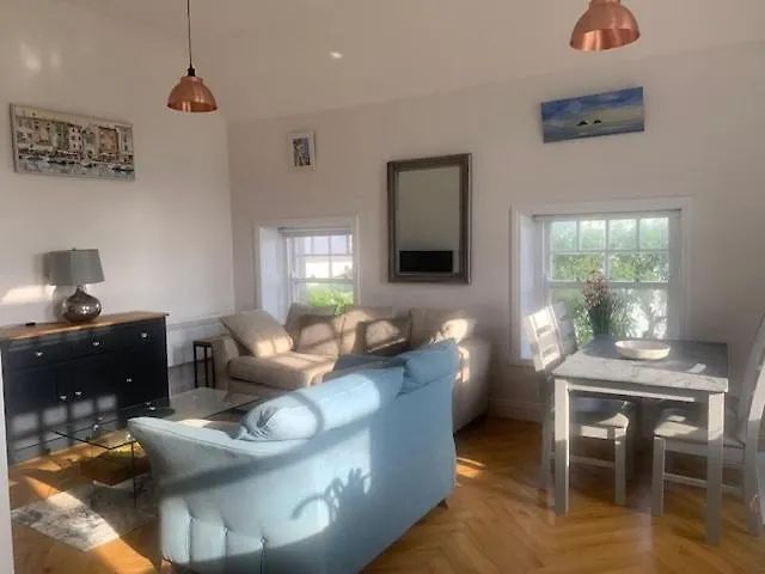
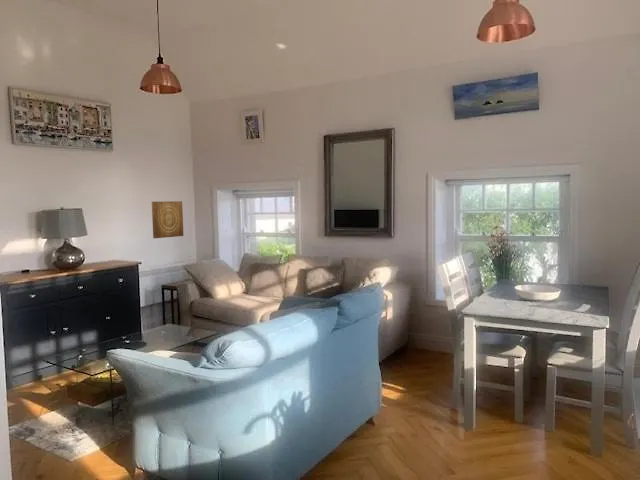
+ wall art (168, 219)
